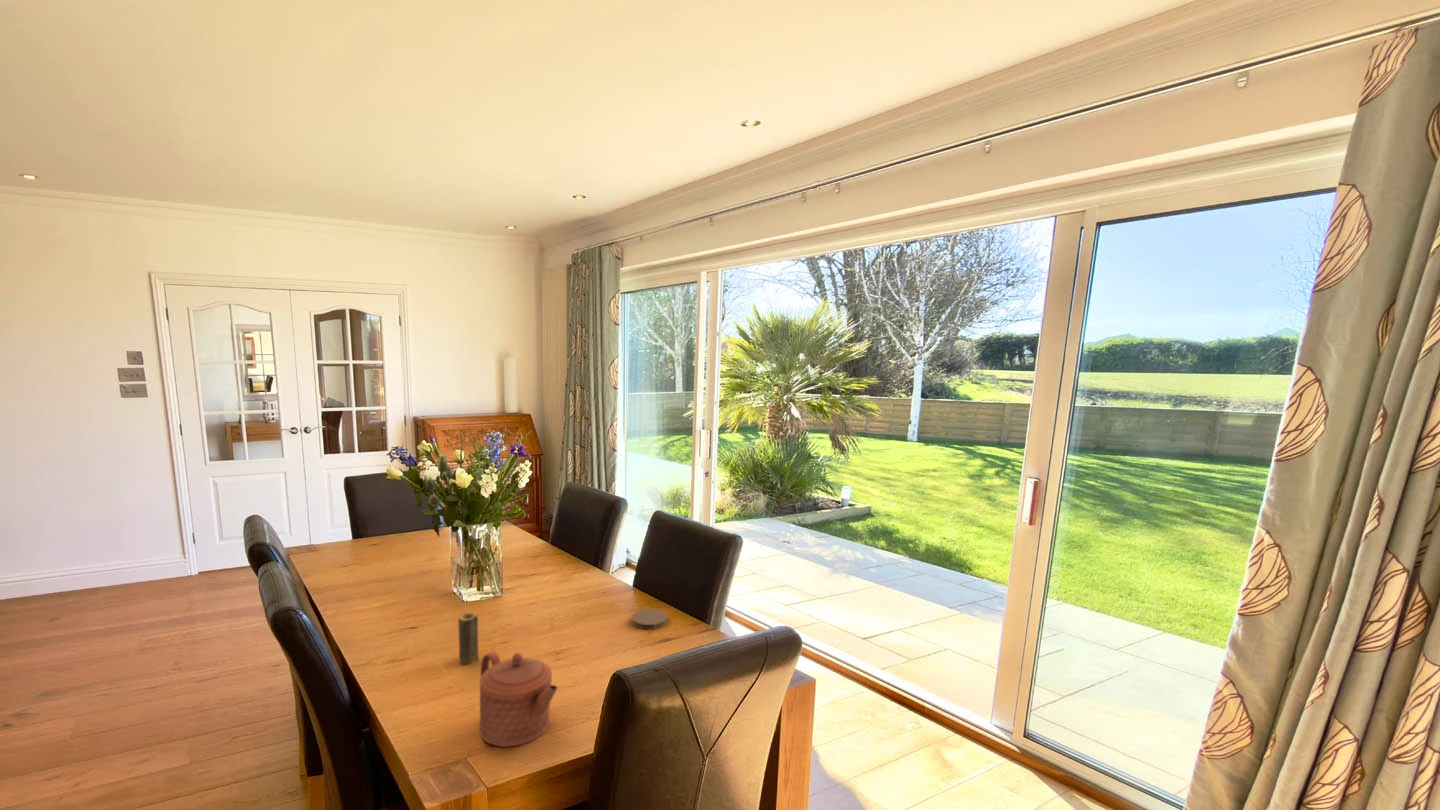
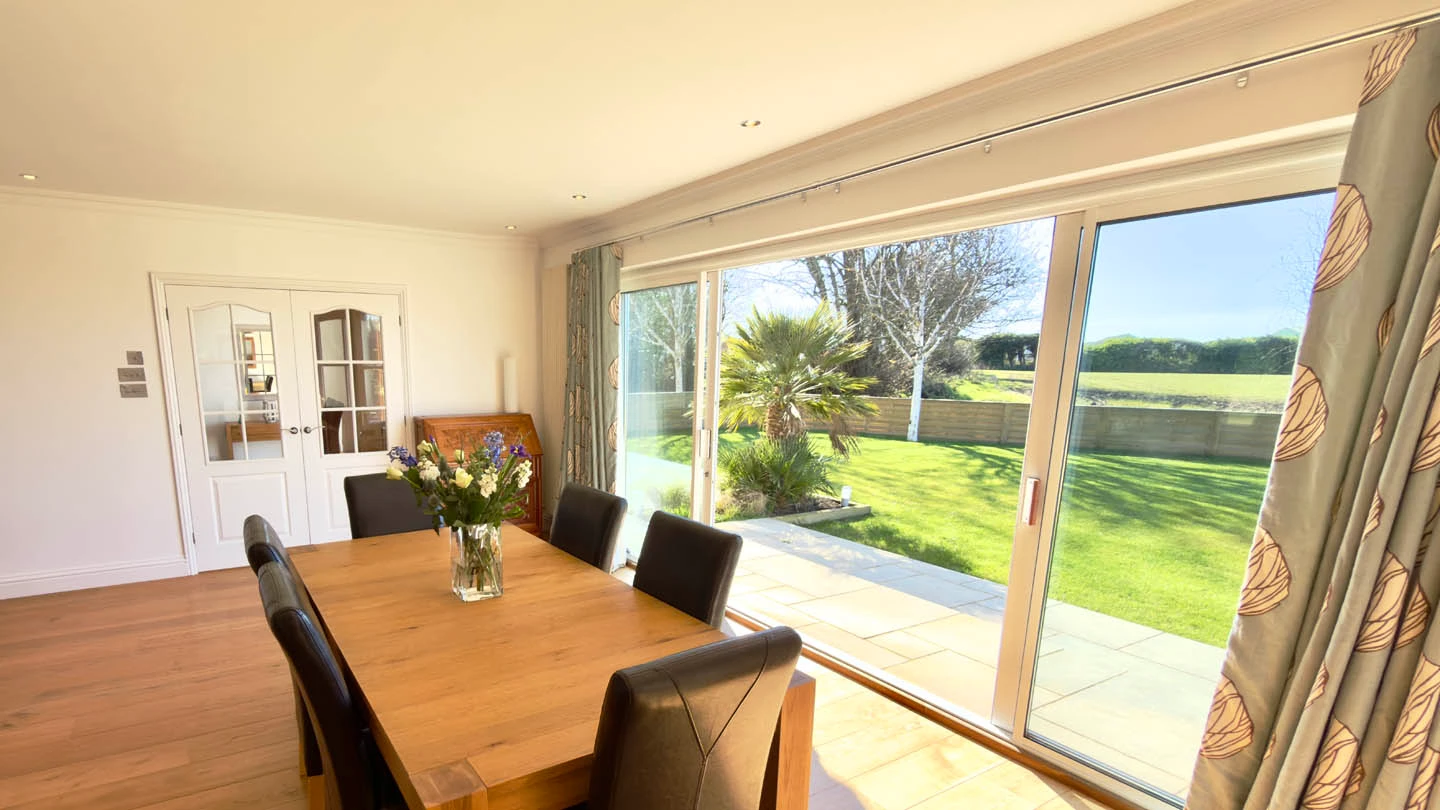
- candle (468, 637)
- coaster (649, 618)
- teapot (516, 690)
